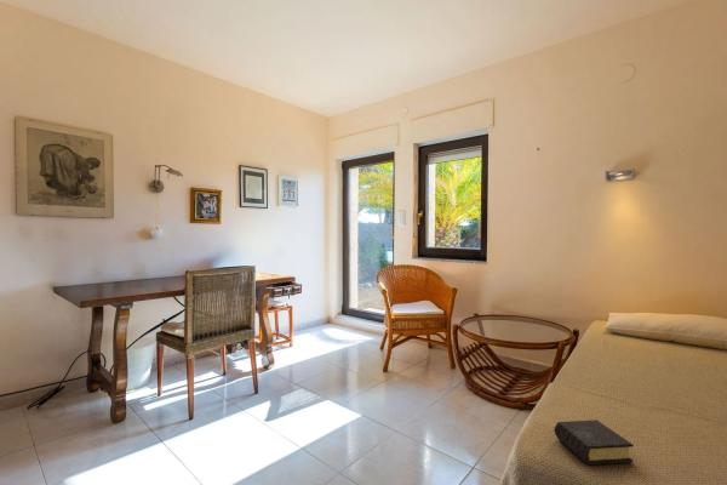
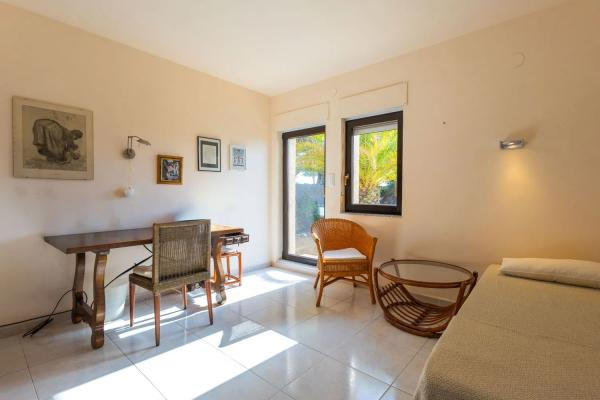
- book (590, 440)
